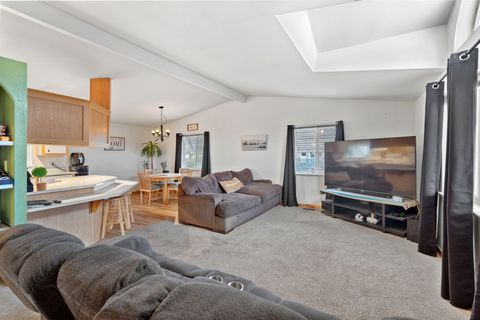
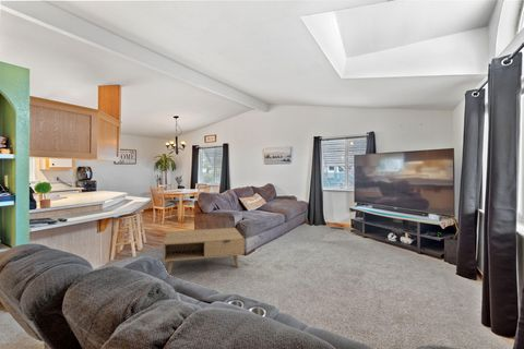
+ coffee table (203, 249)
